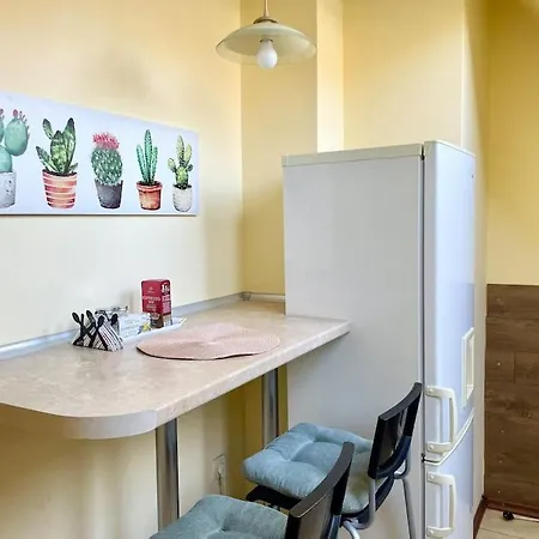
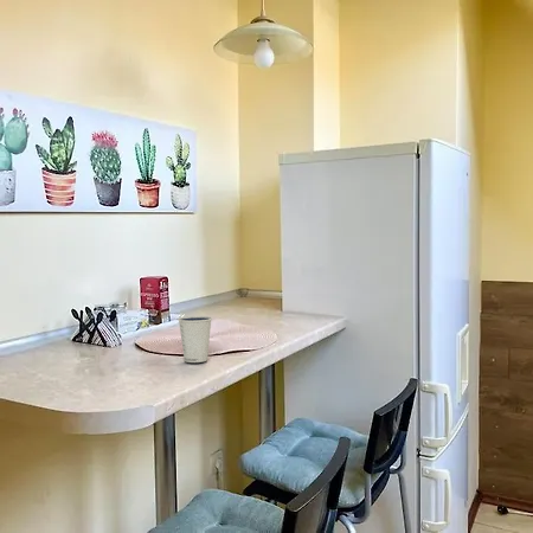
+ dixie cup (195, 339)
